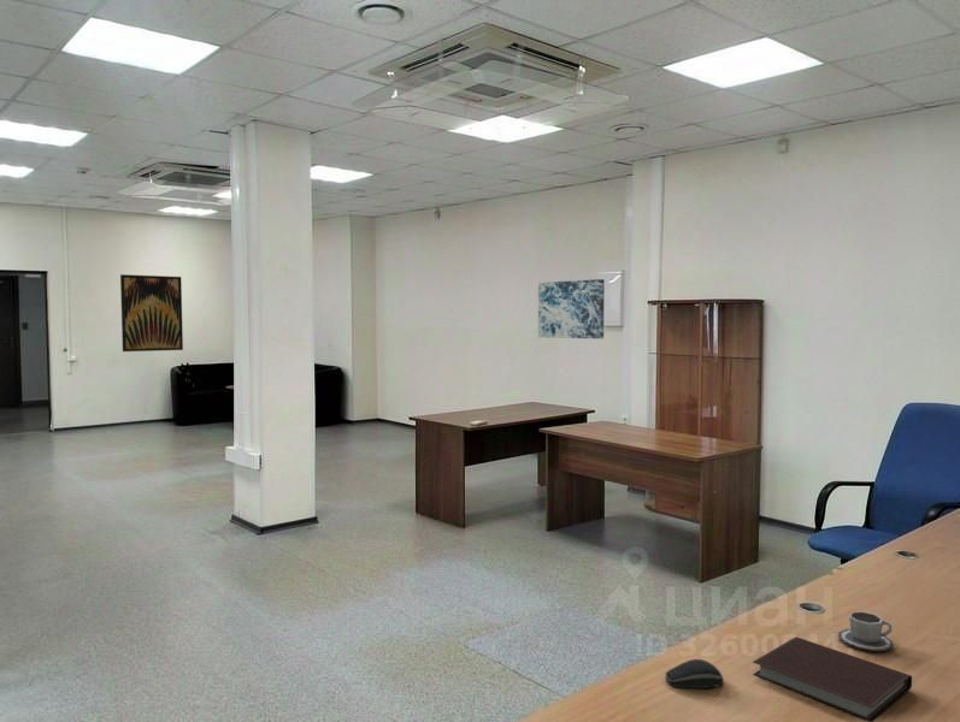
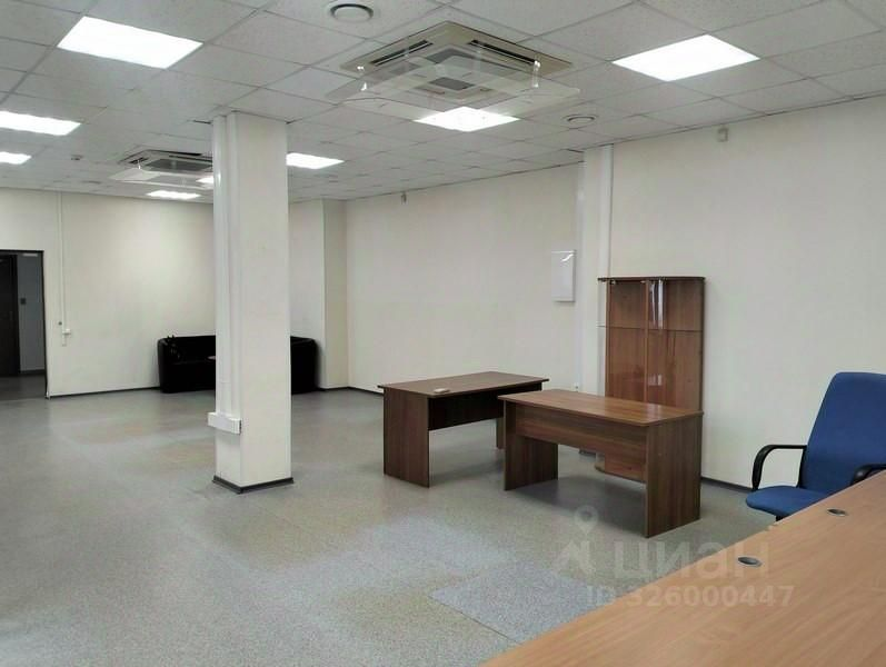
- cup (865, 629)
- notebook (830, 674)
- computer mouse (694, 671)
- wall art (570, 309)
- wall art (152, 313)
